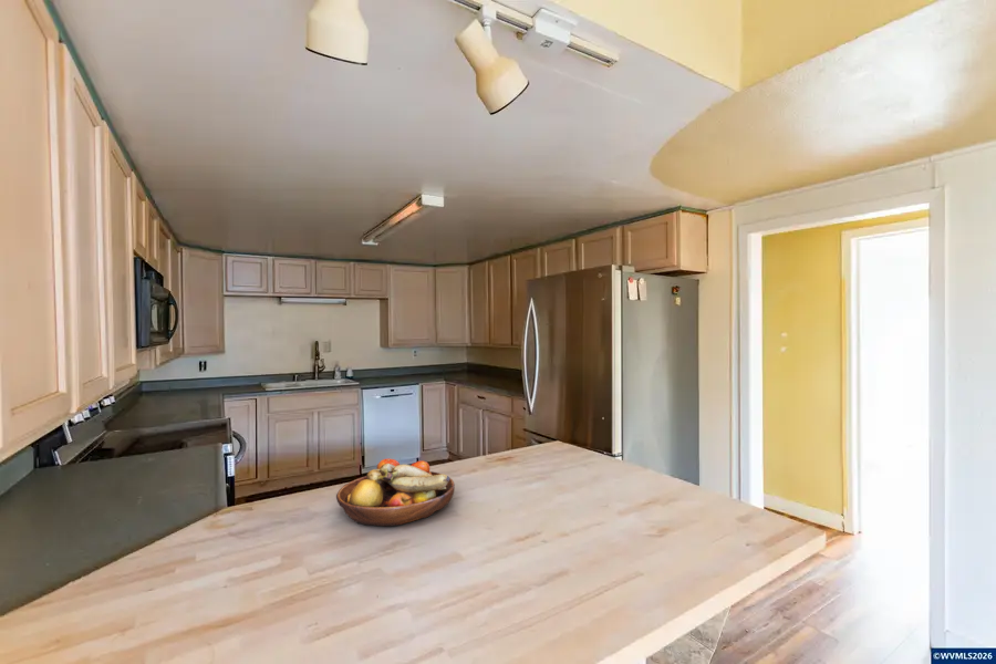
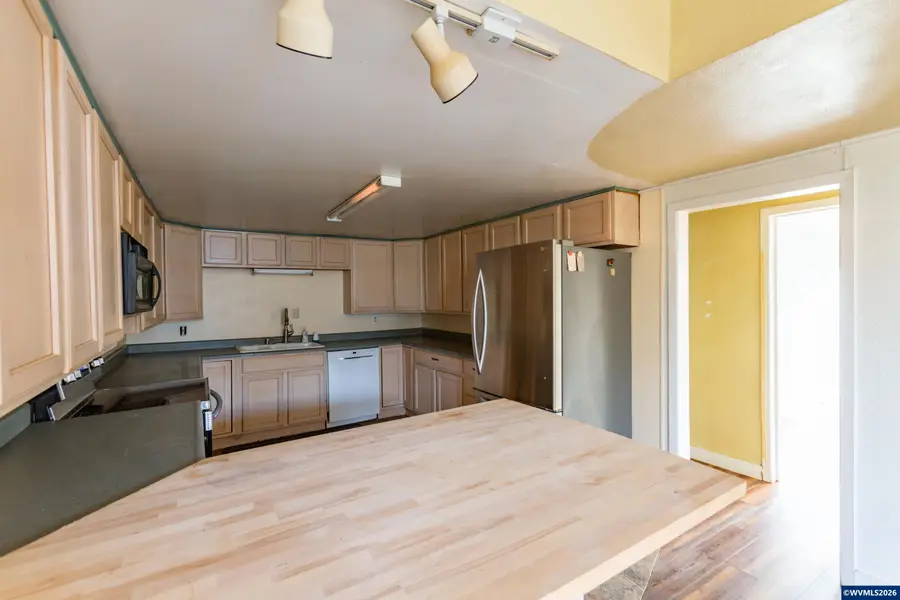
- fruit bowl (398, 483)
